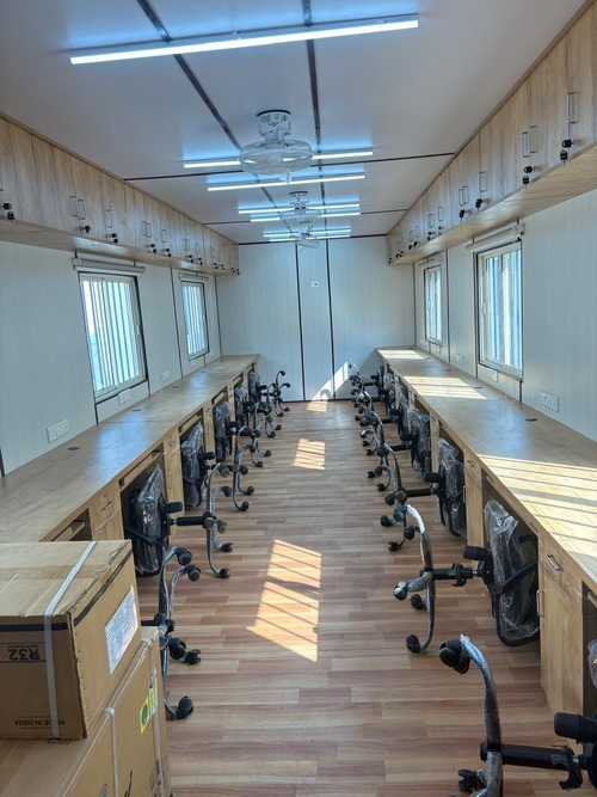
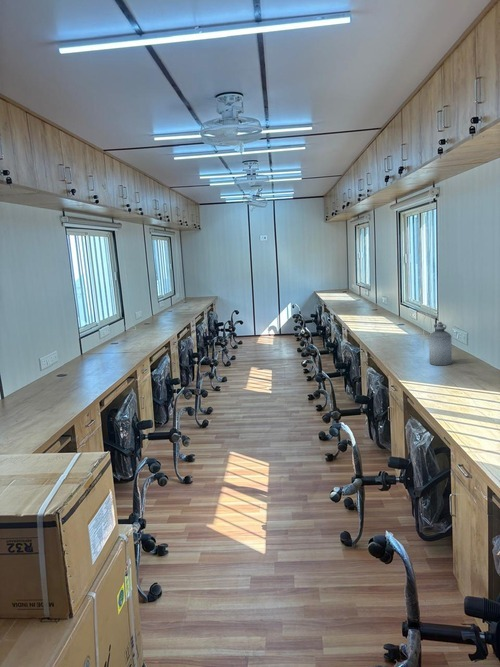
+ bottle (440, 342)
